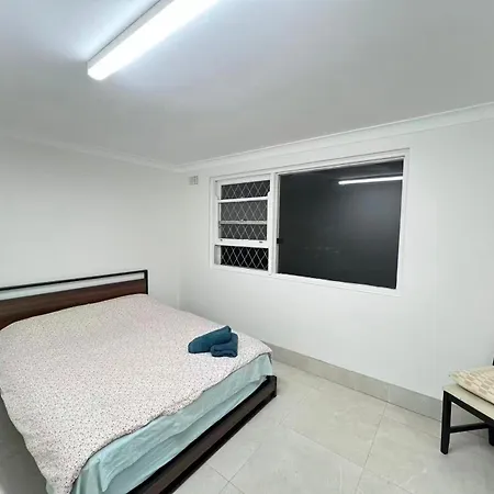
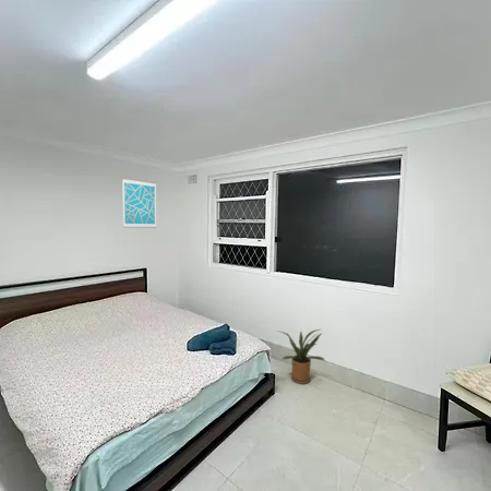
+ house plant (301, 351)
+ wall art (140, 204)
